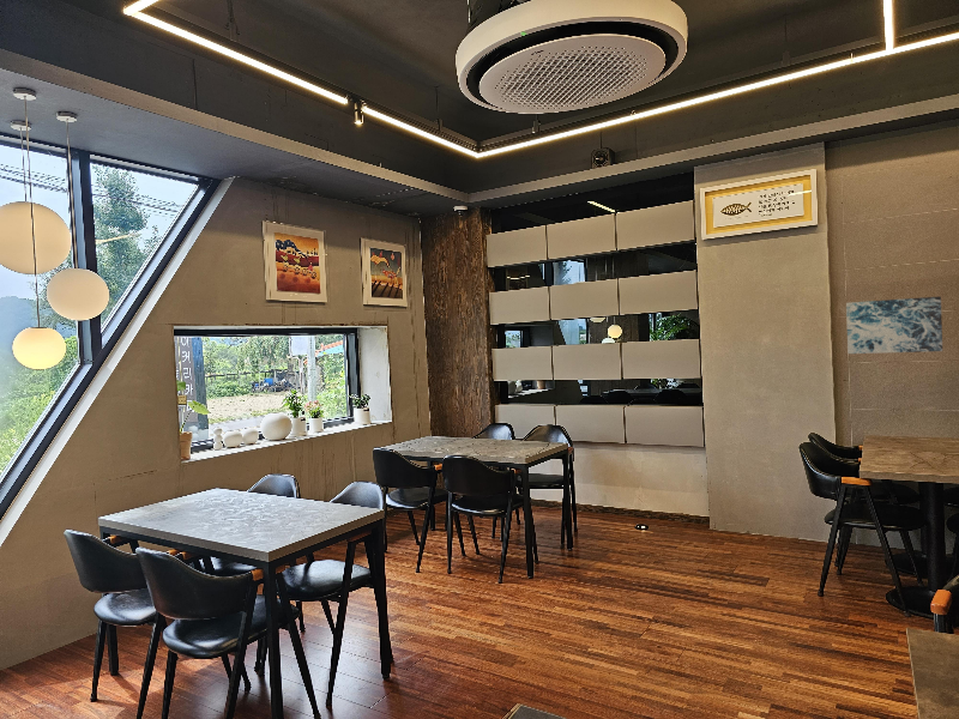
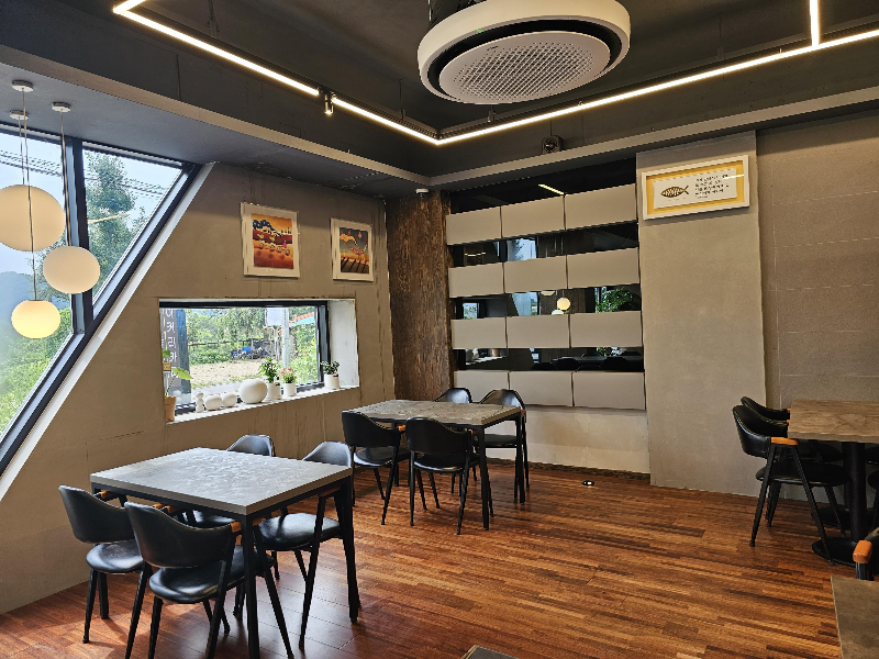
- wall art (892, 326)
